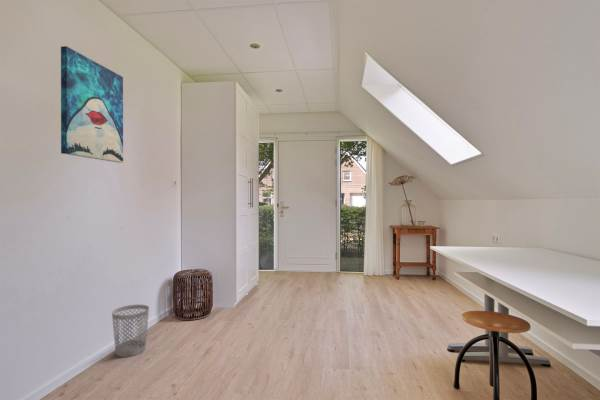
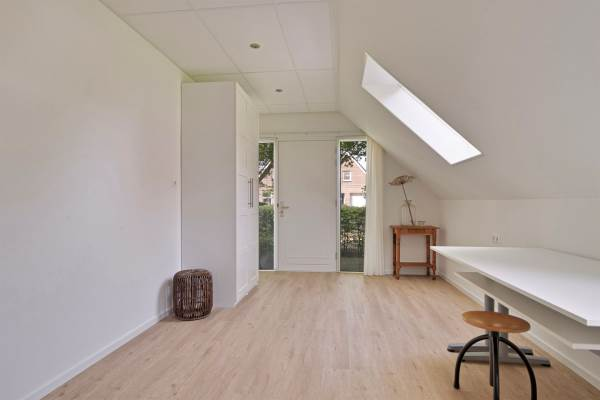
- wall art (95, 110)
- wastebasket (130, 330)
